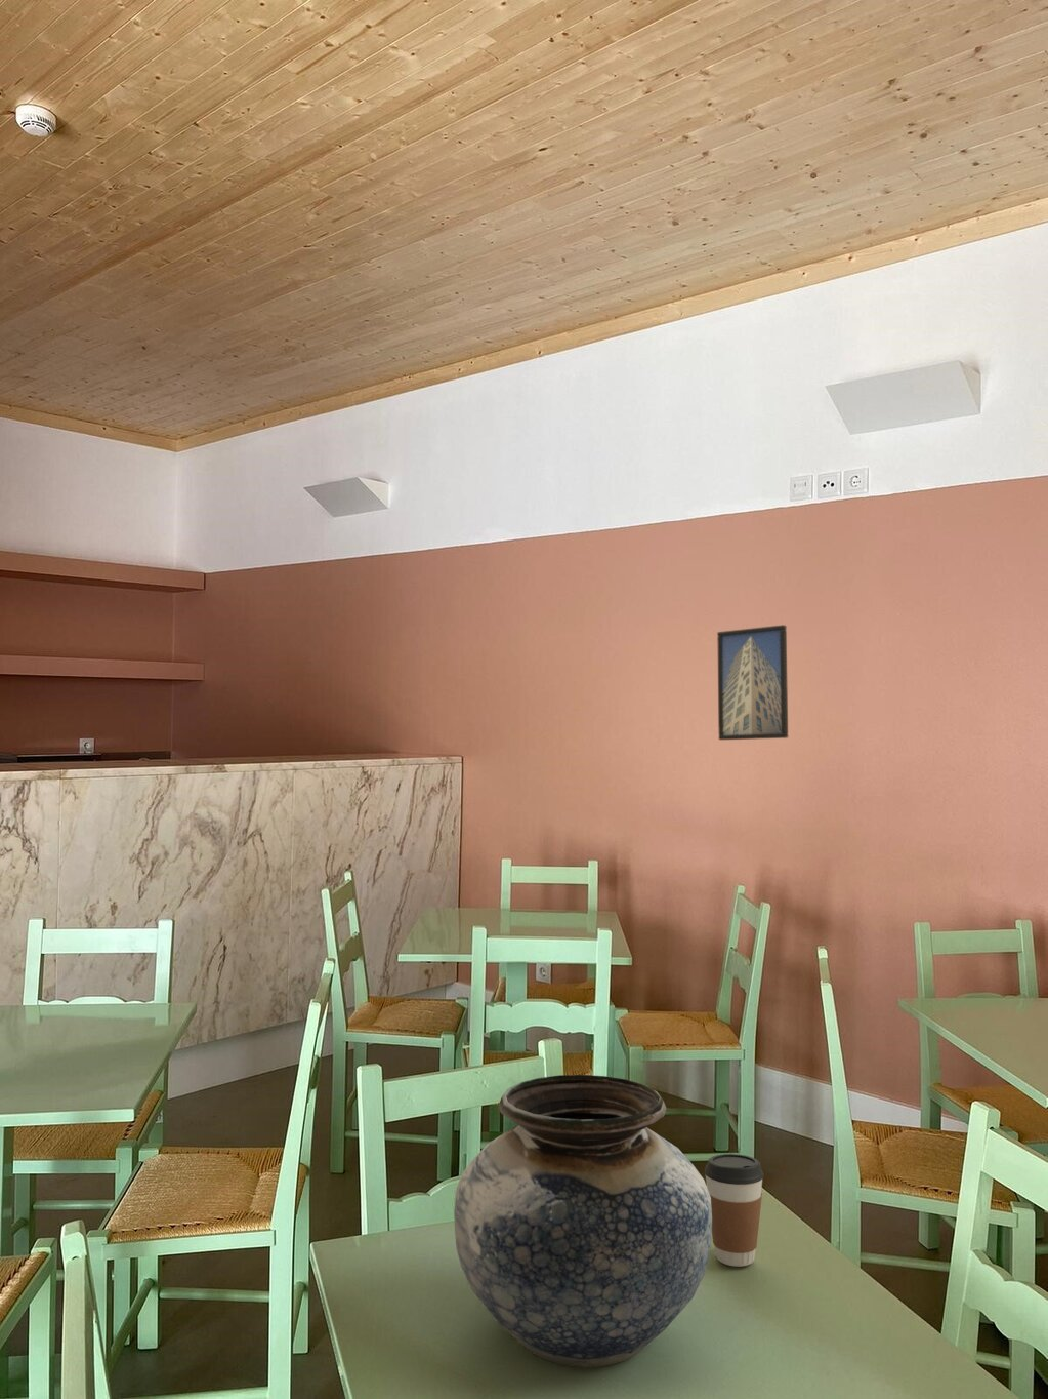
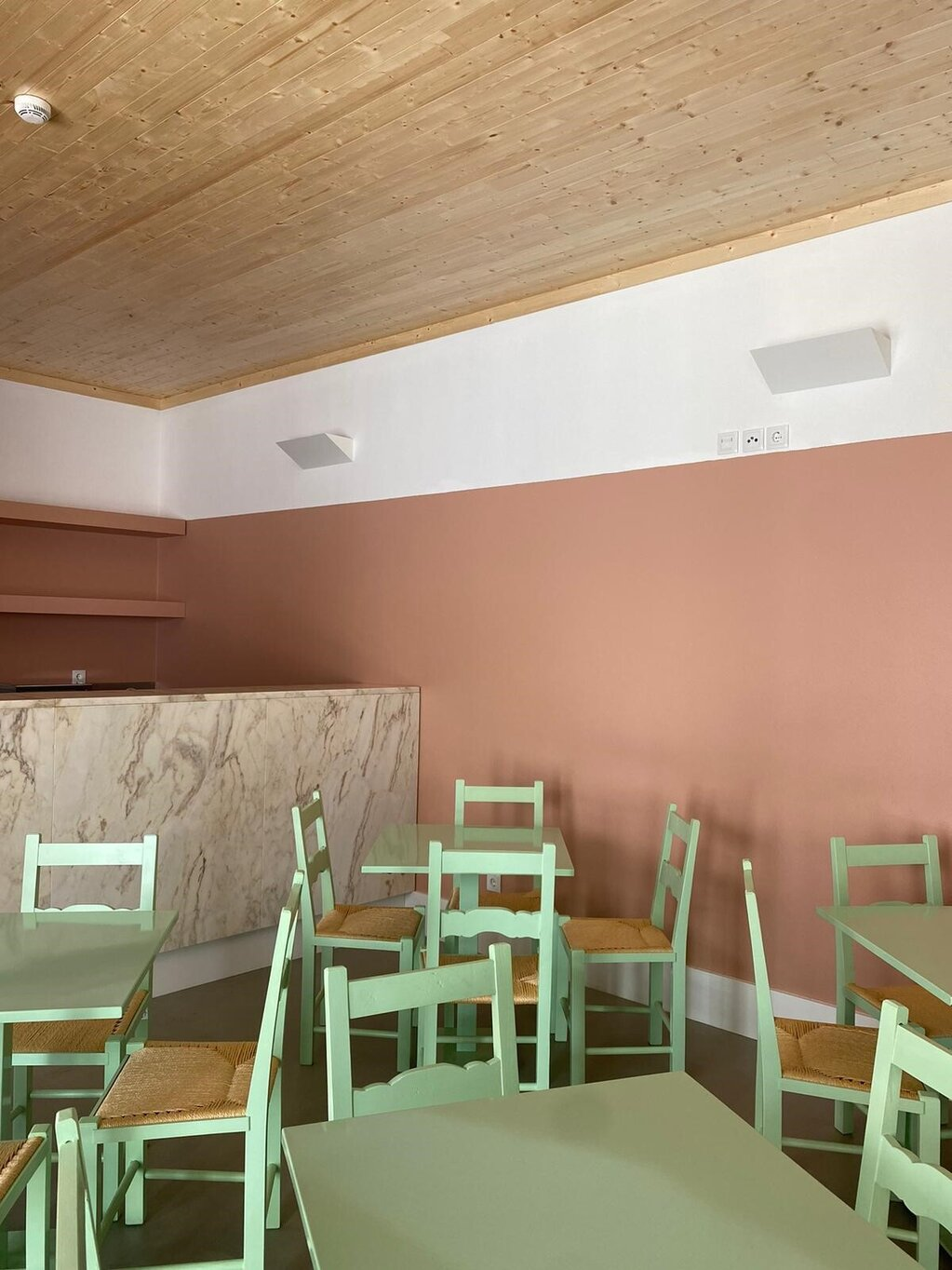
- coffee cup (733, 1208)
- vase (582, 1213)
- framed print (751, 683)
